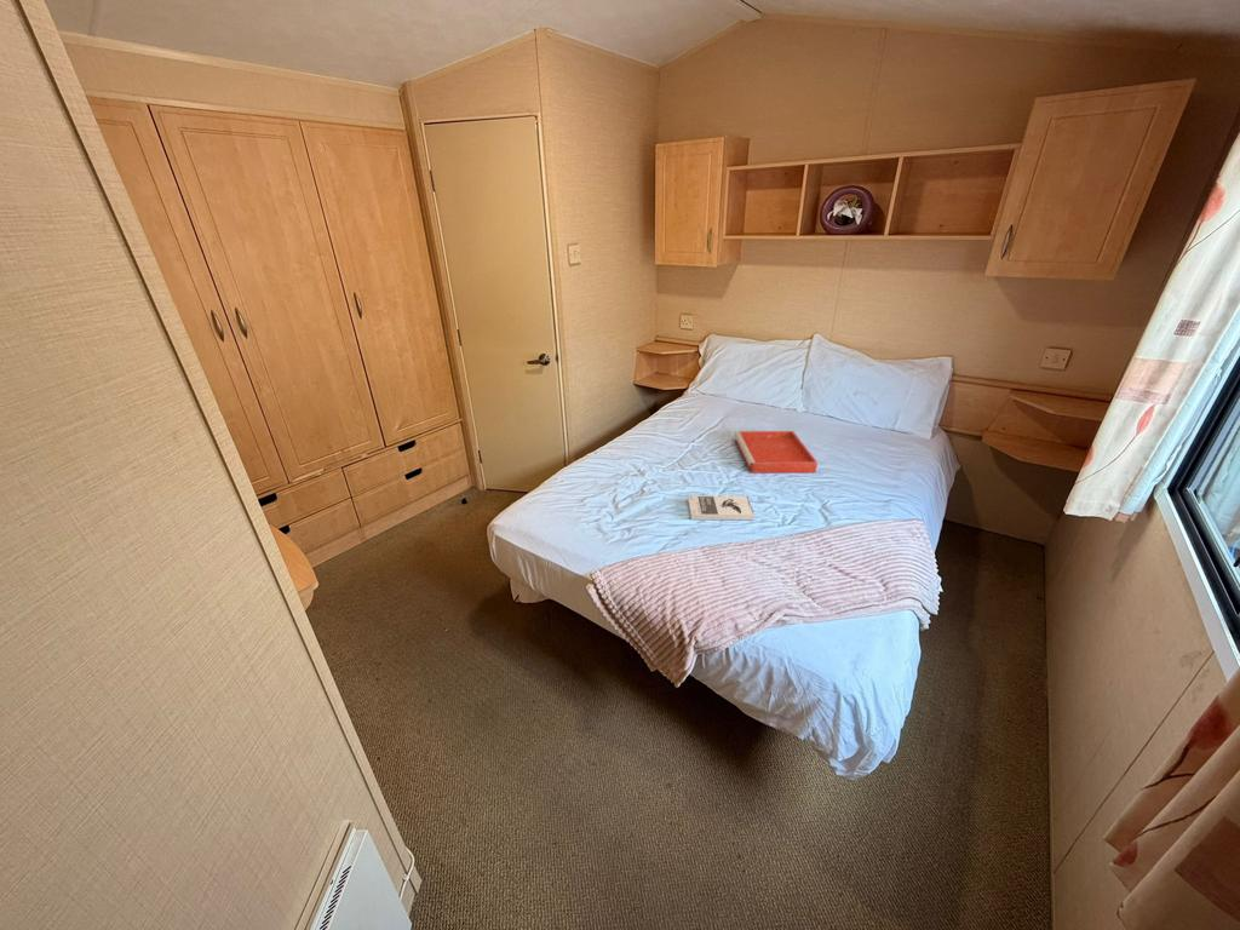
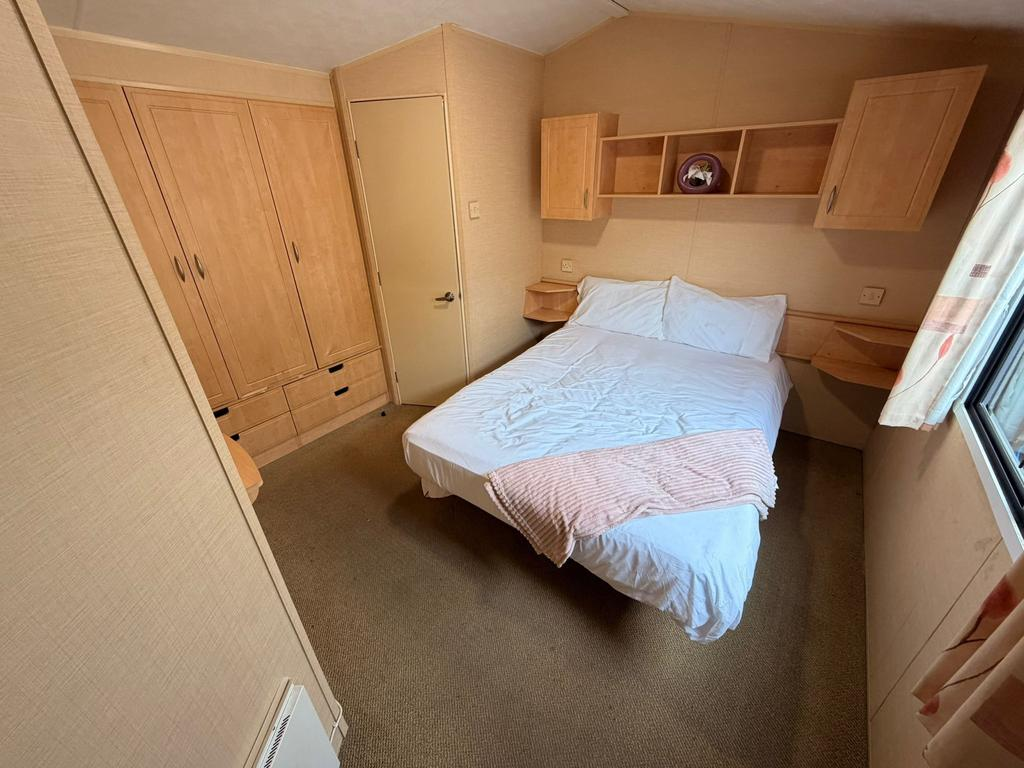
- tray (771, 450)
- book (719, 507)
